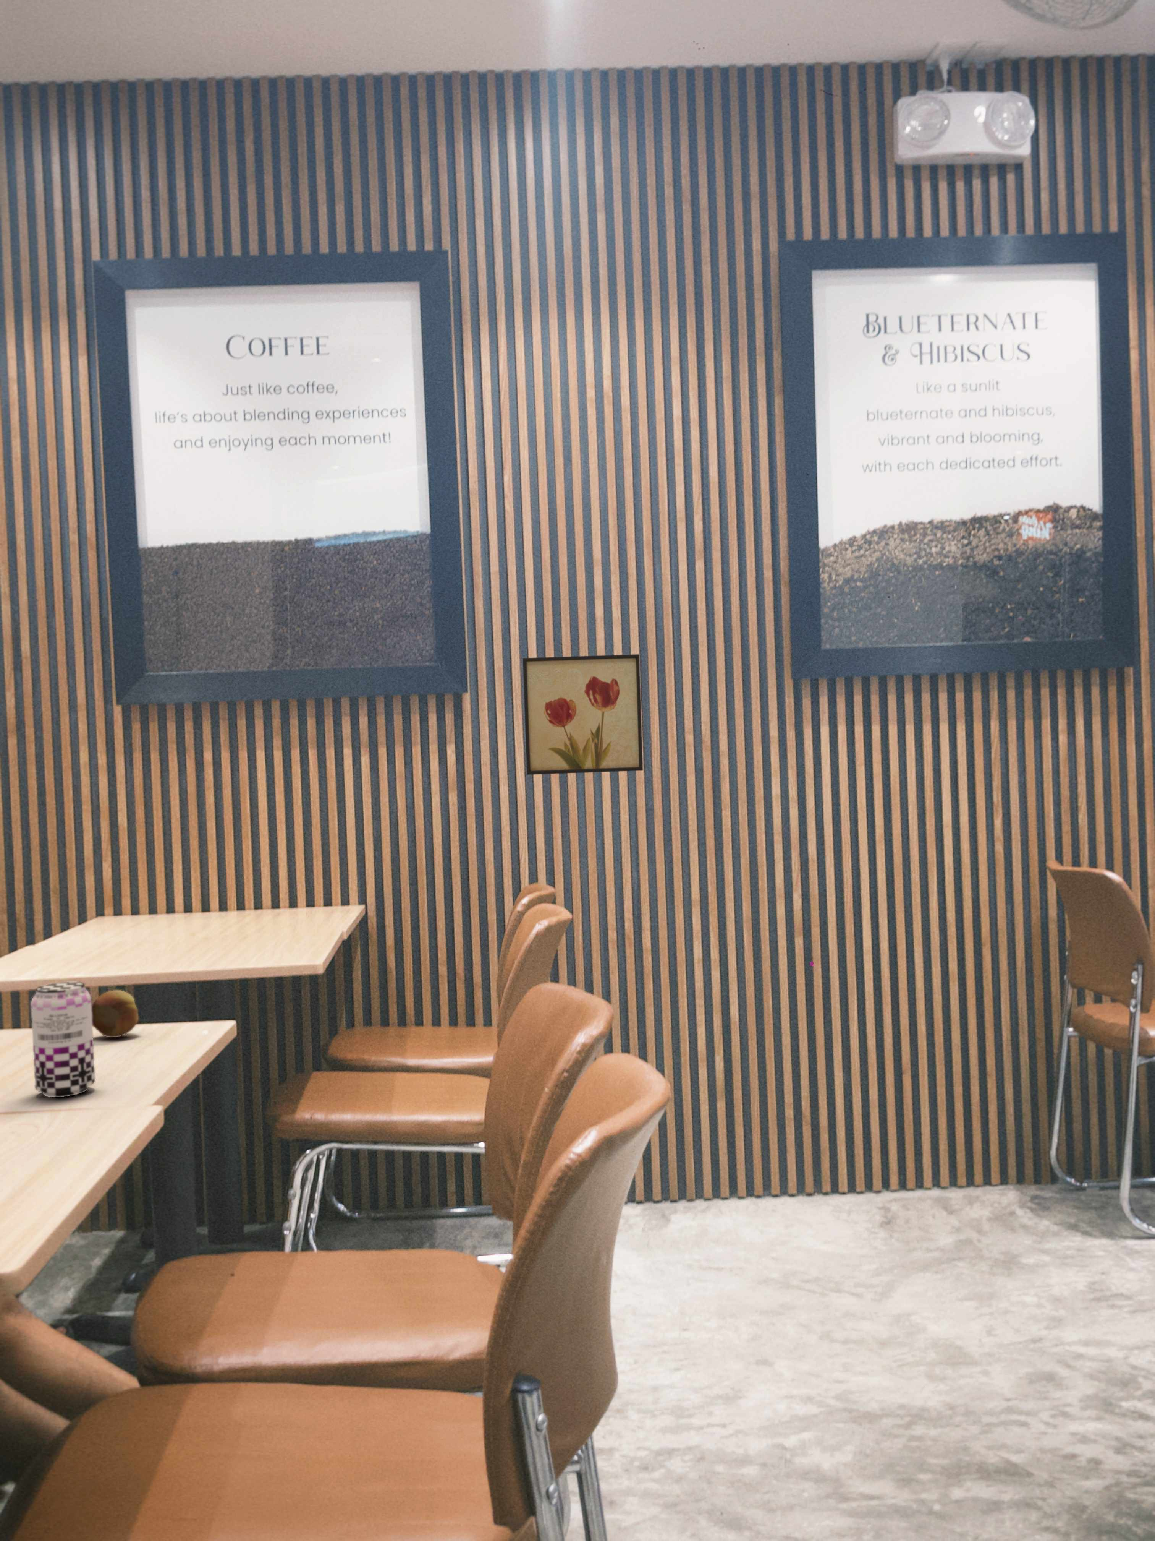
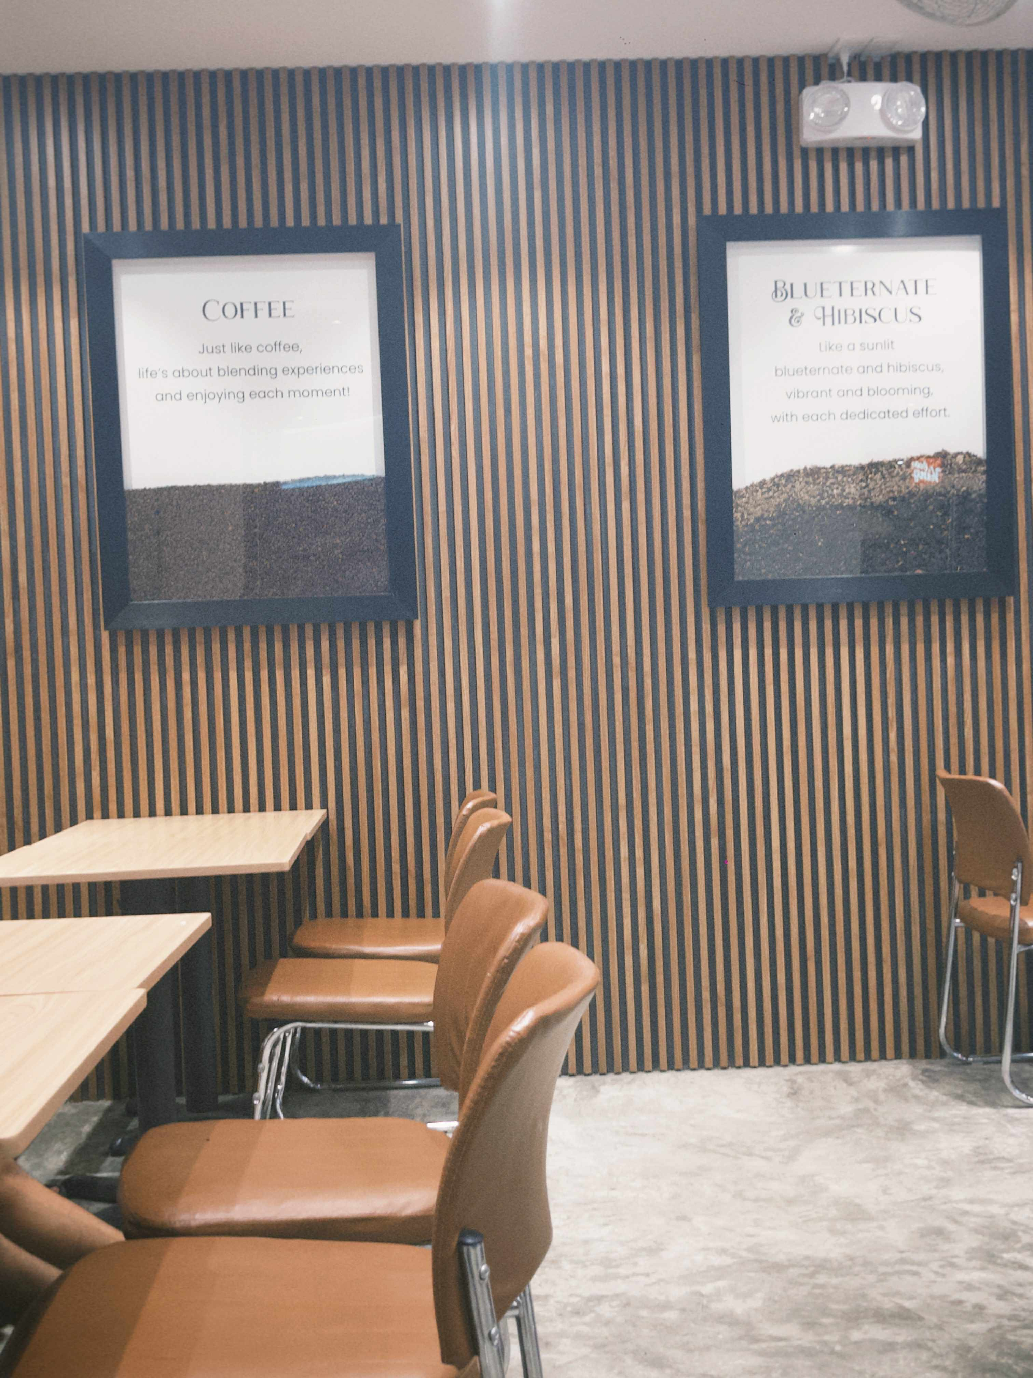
- fruit (114, 1013)
- wall art (582, 715)
- beer can (63, 1039)
